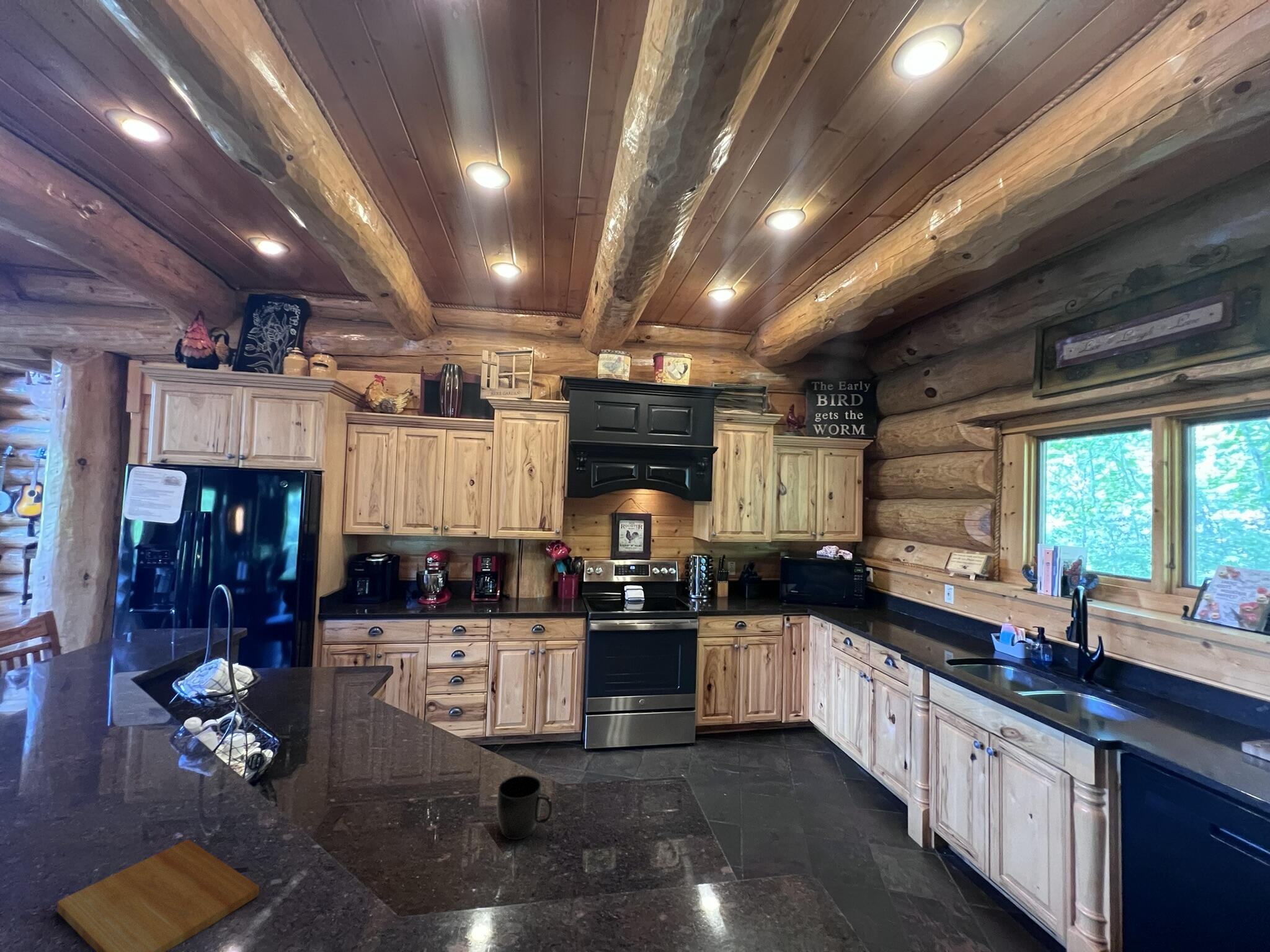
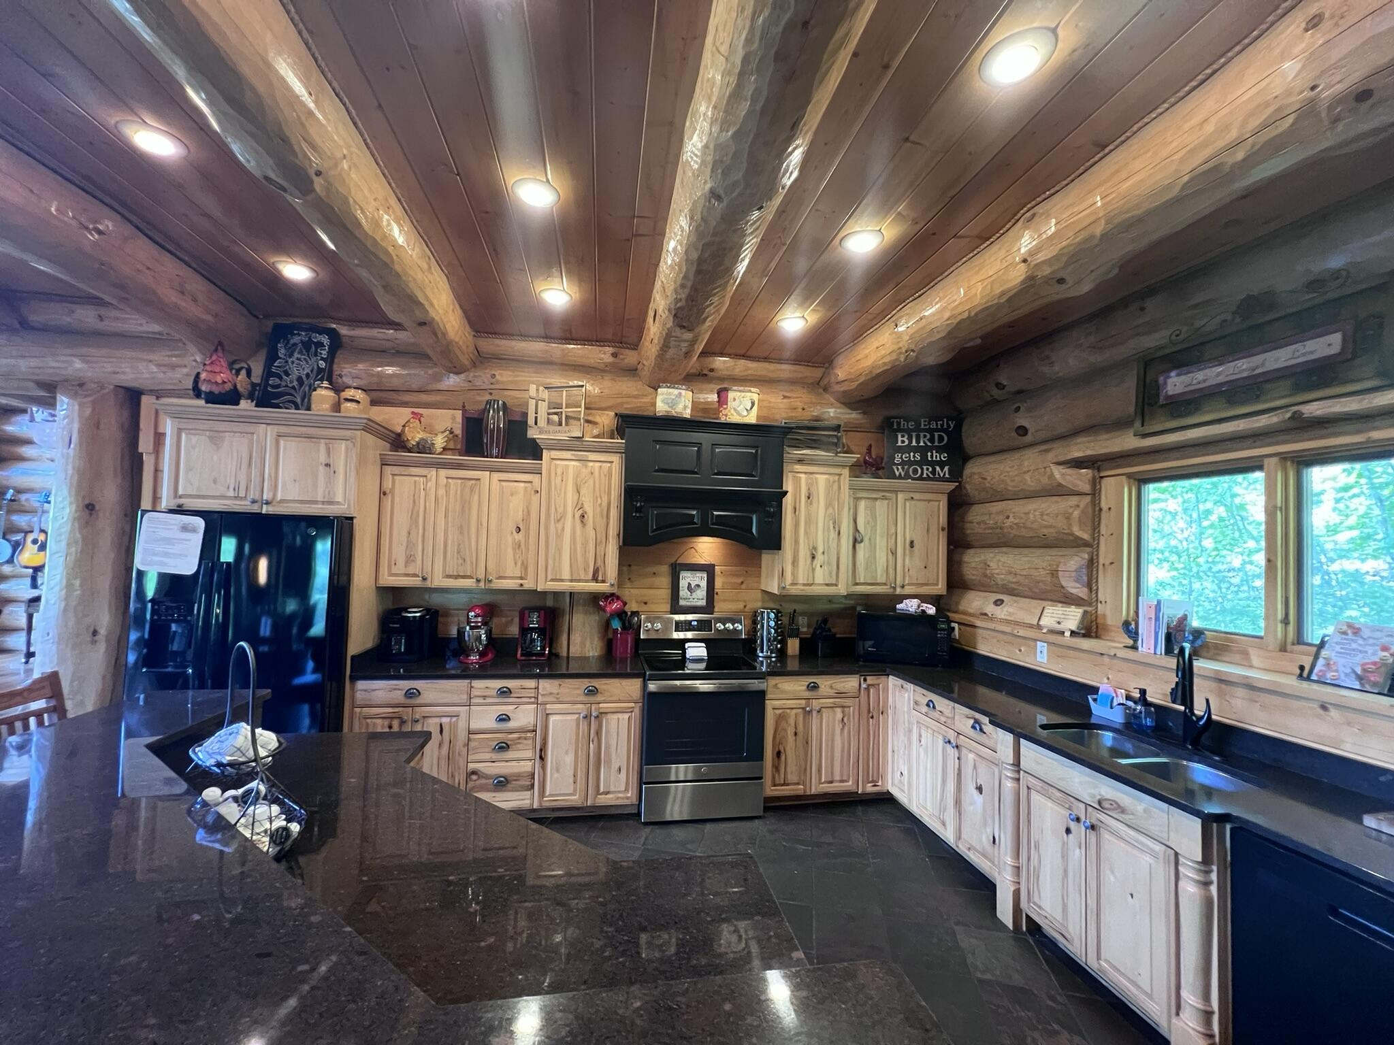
- cutting board (161, 898)
- mug (524, 808)
